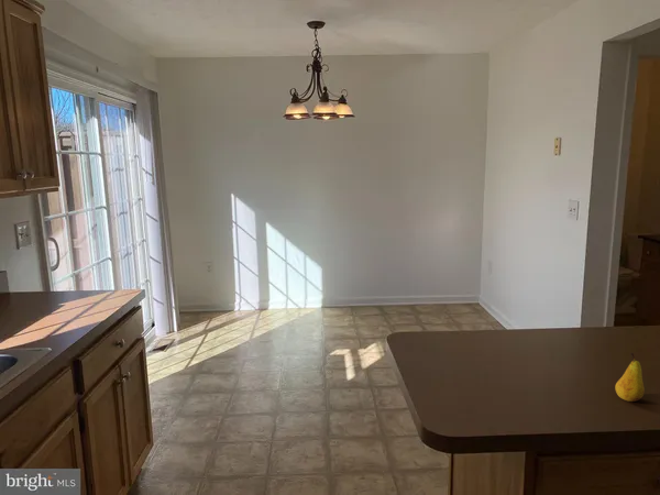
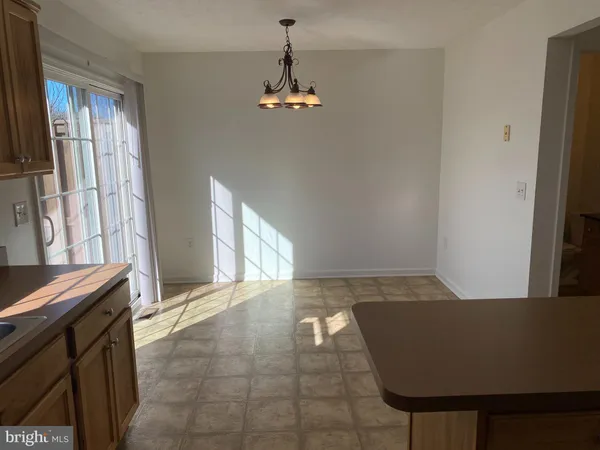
- fruit (630, 375)
